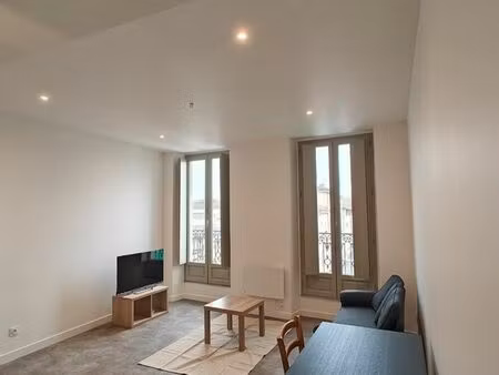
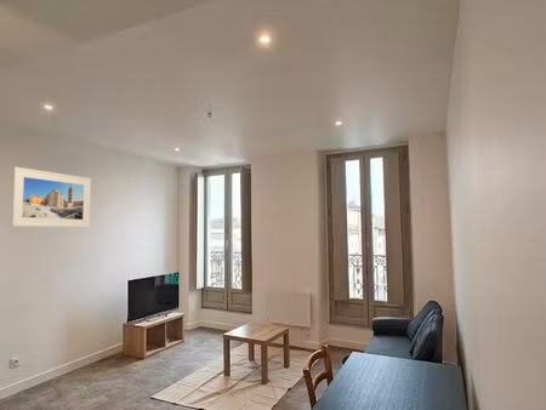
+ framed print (55, 199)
